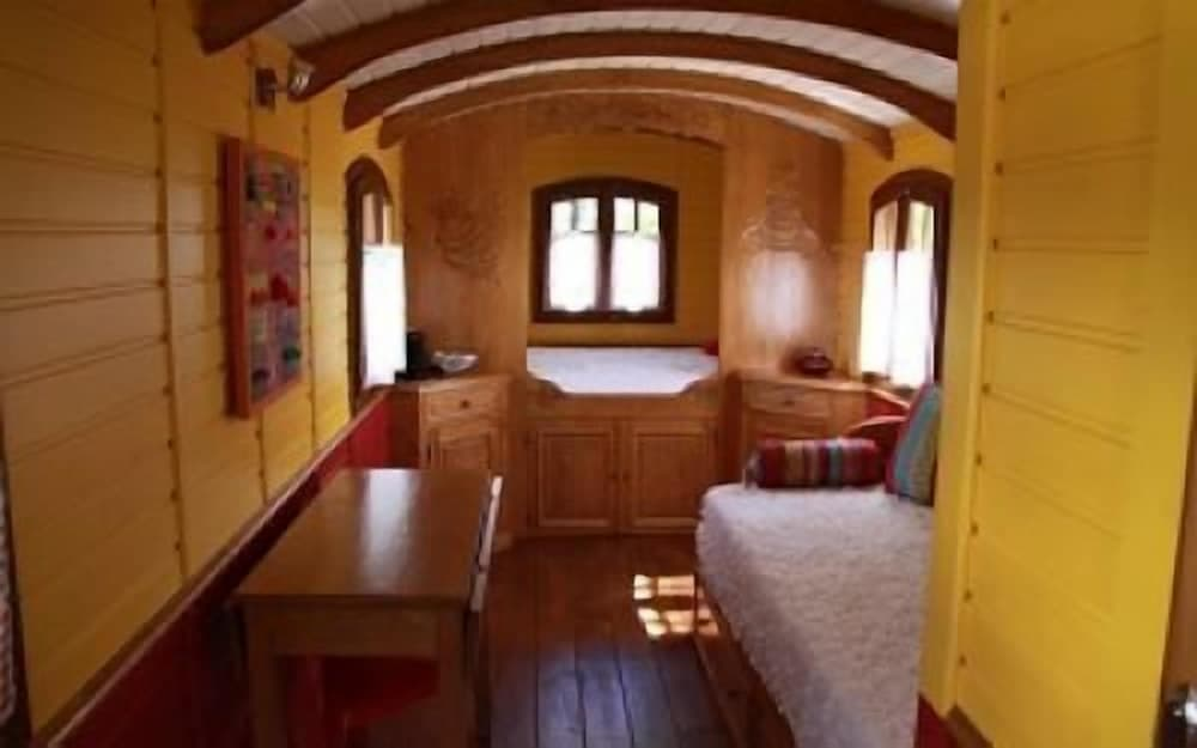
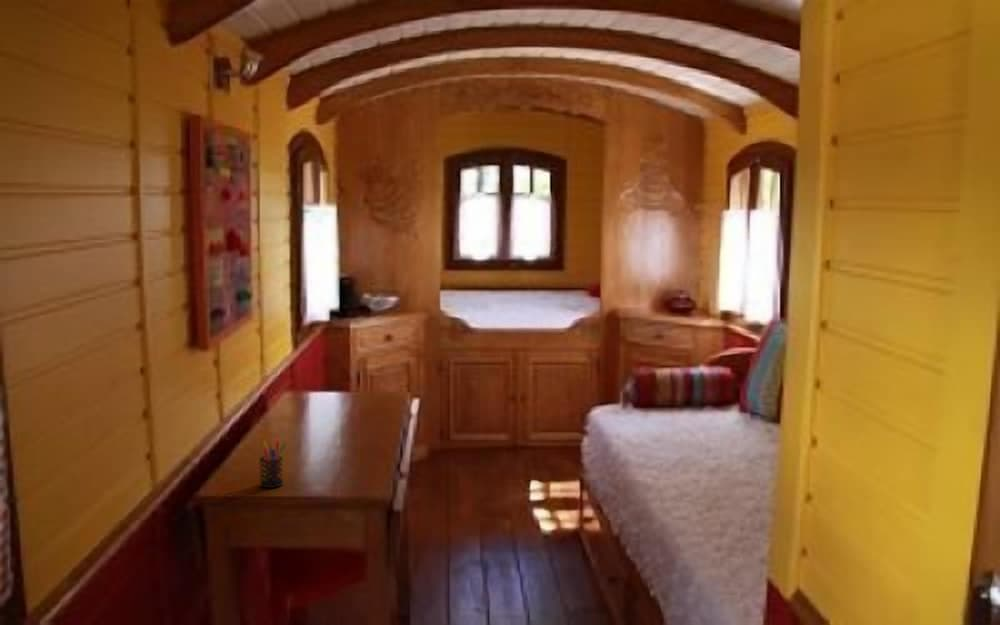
+ pen holder (274, 461)
